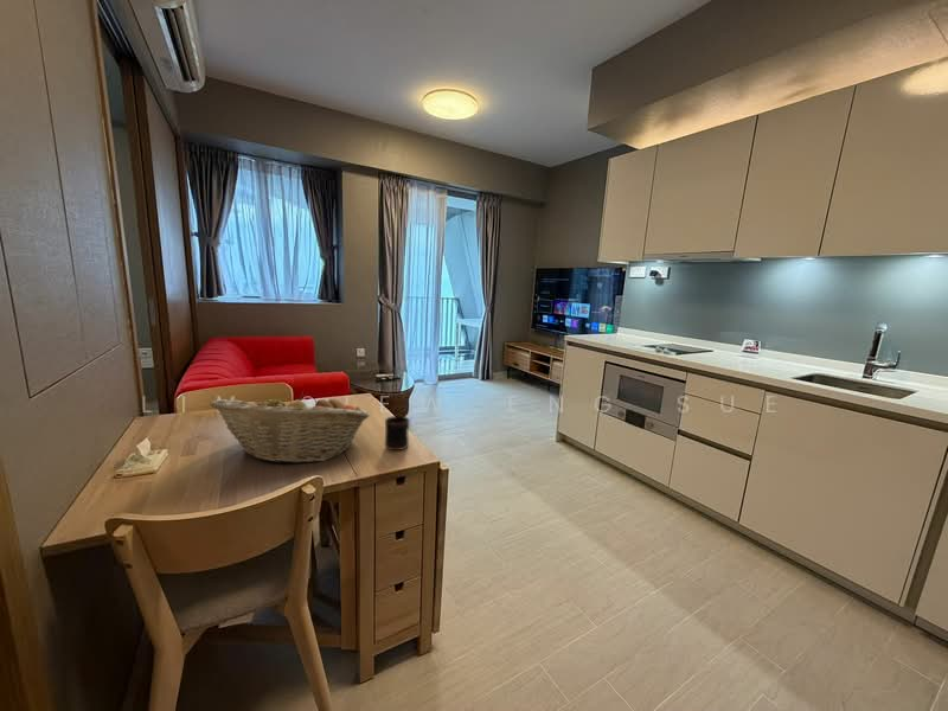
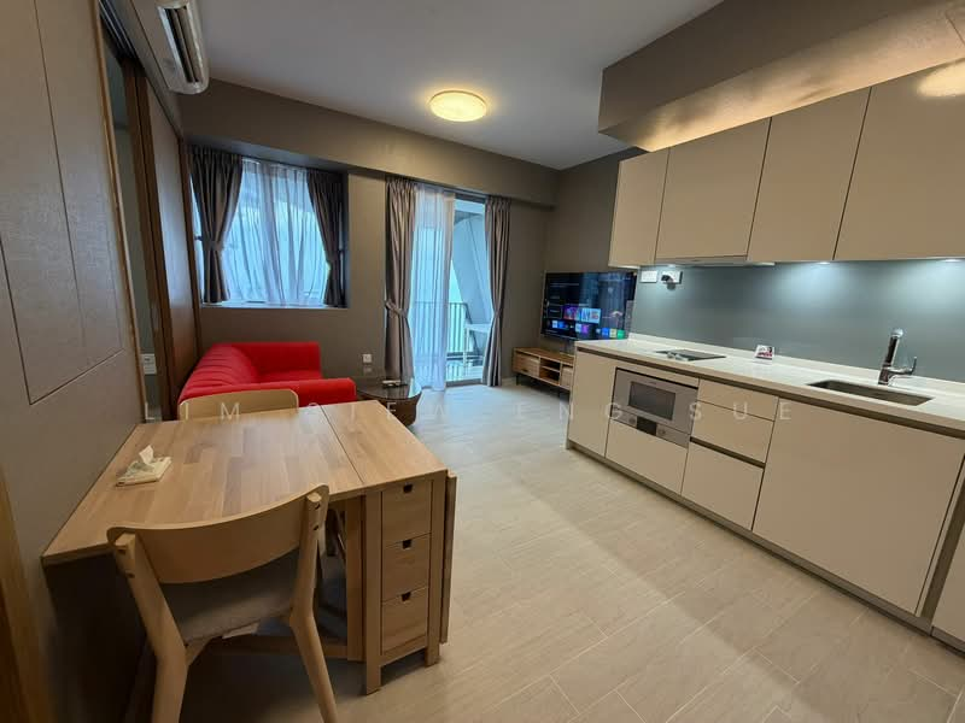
- mug (397, 430)
- fruit basket (294, 418)
